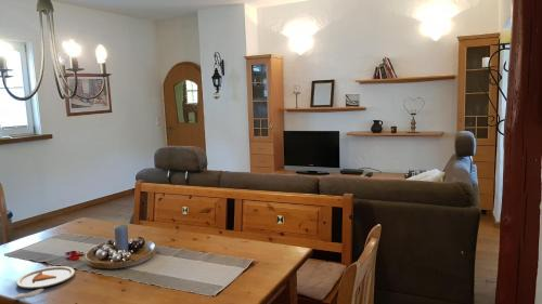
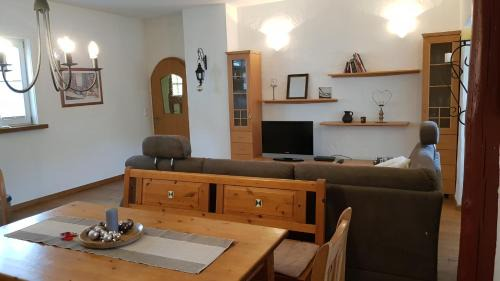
- dinner plate (41, 280)
